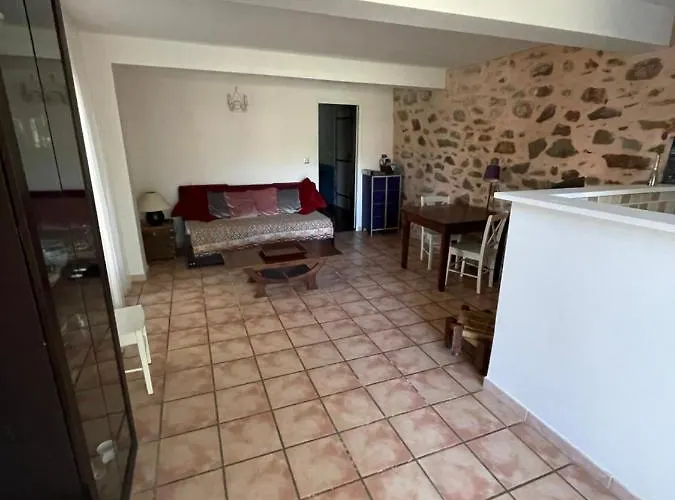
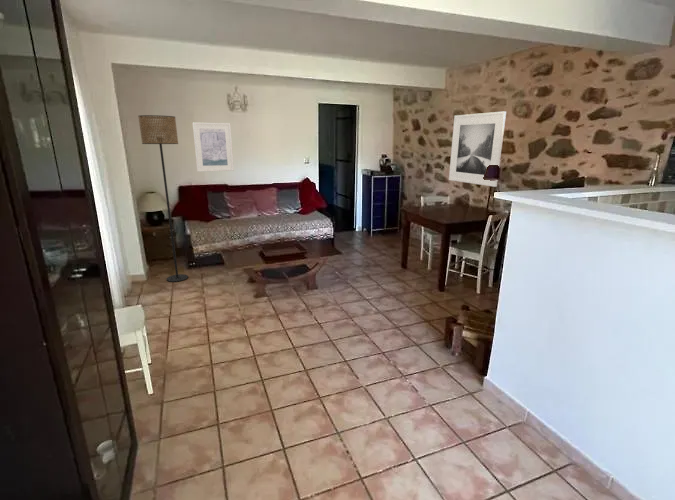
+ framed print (213, 147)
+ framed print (474, 149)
+ floor lamp (167, 202)
